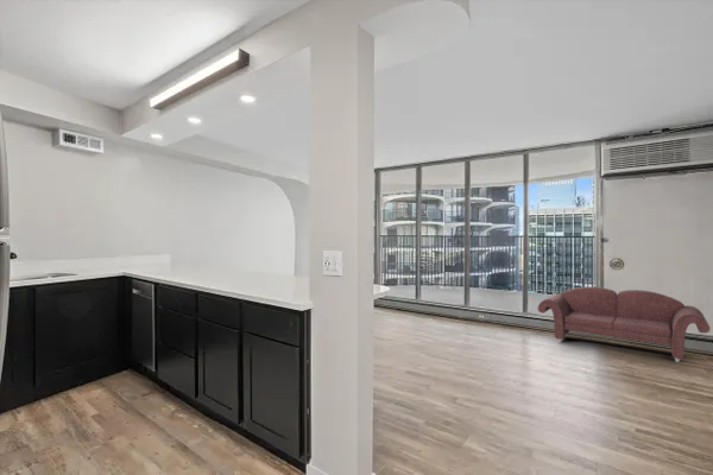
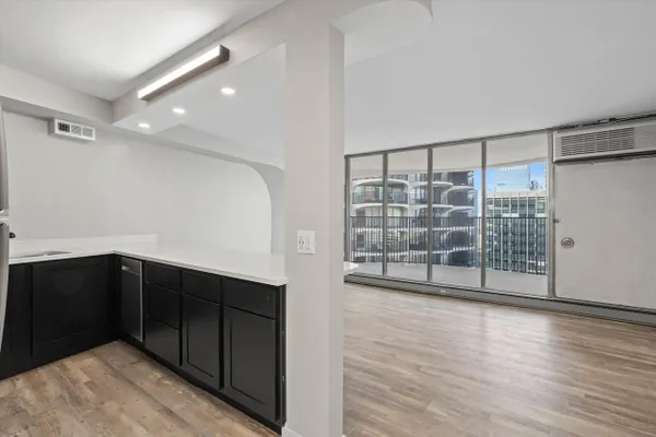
- loveseat (614, 318)
